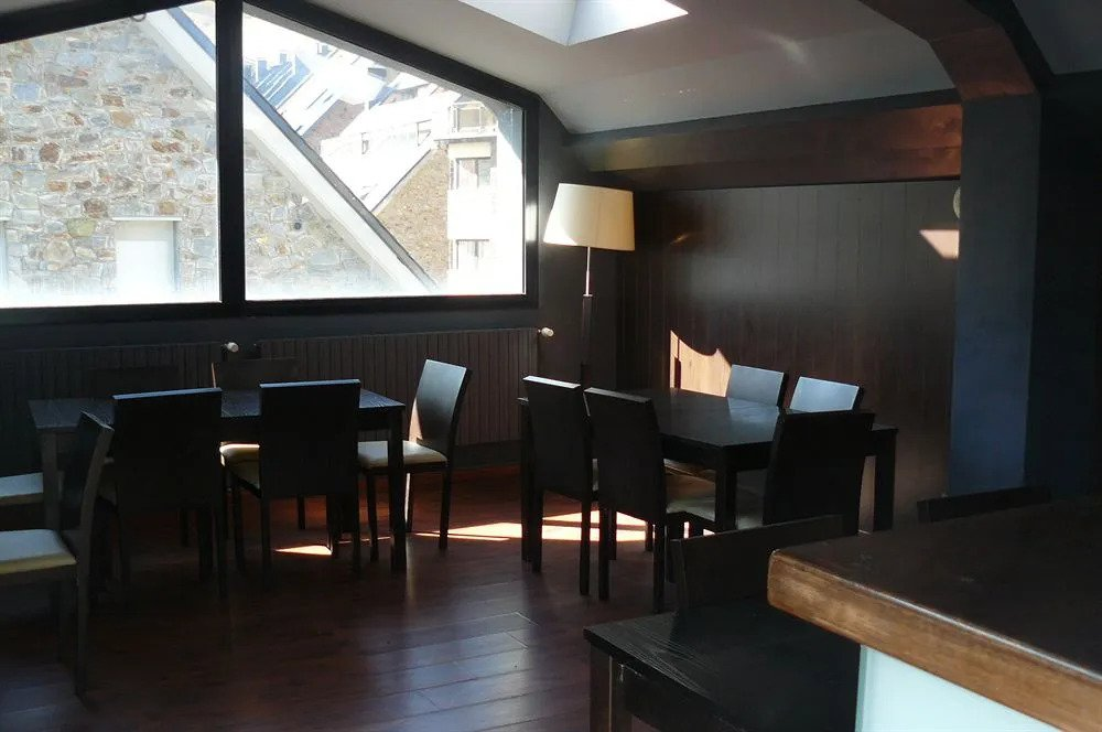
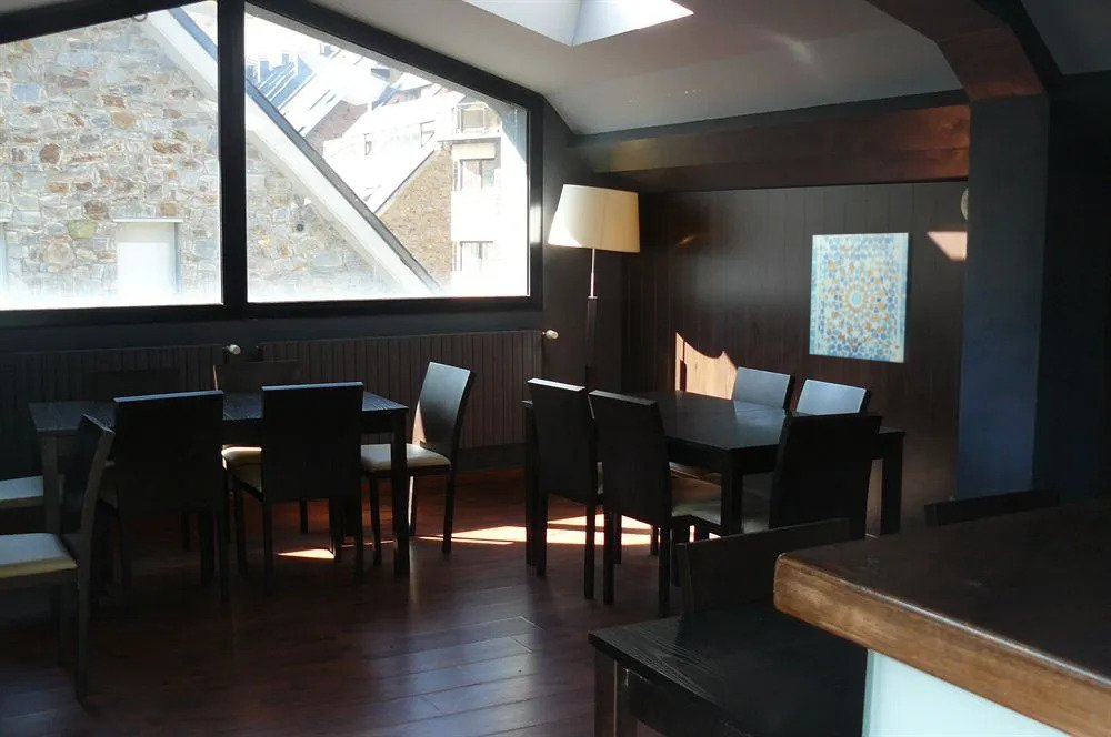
+ wall art (859, 296)
